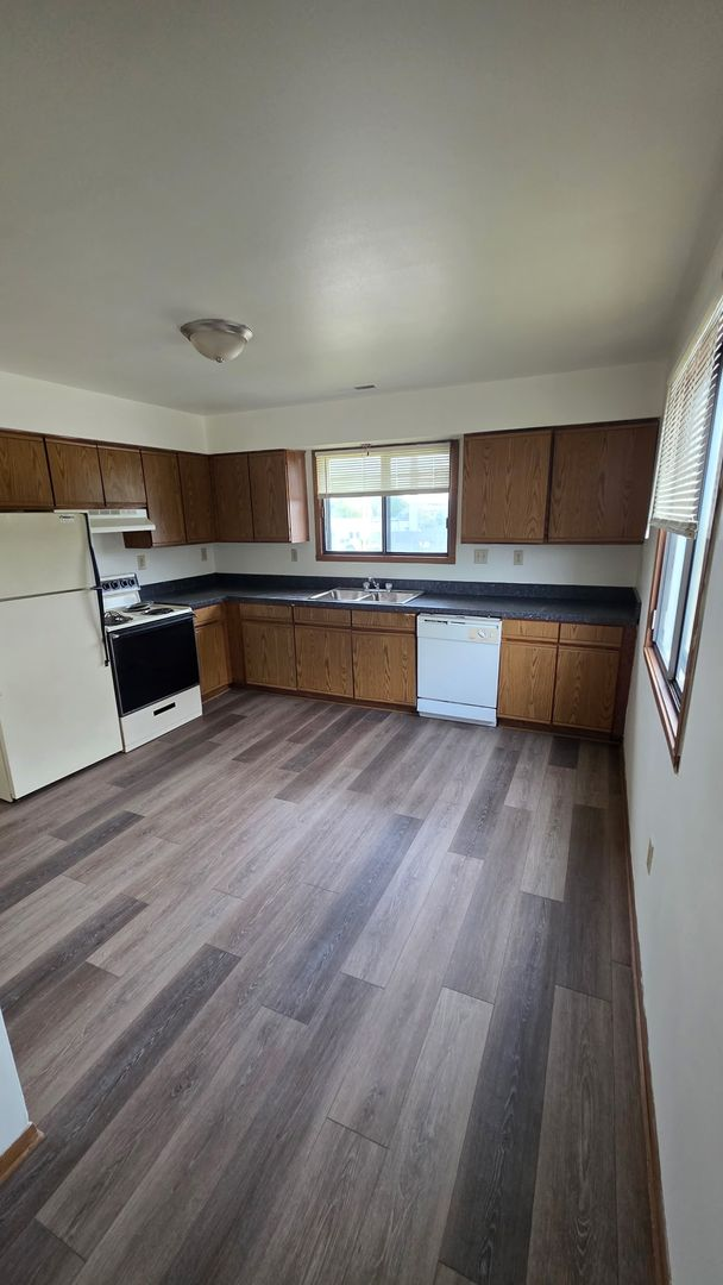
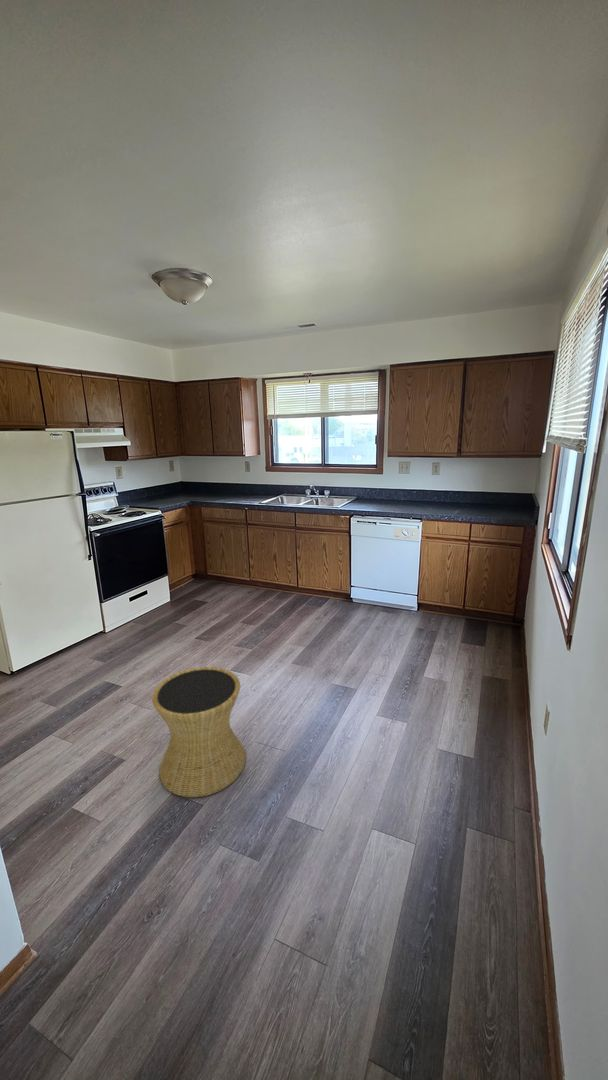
+ side table (200, 727)
